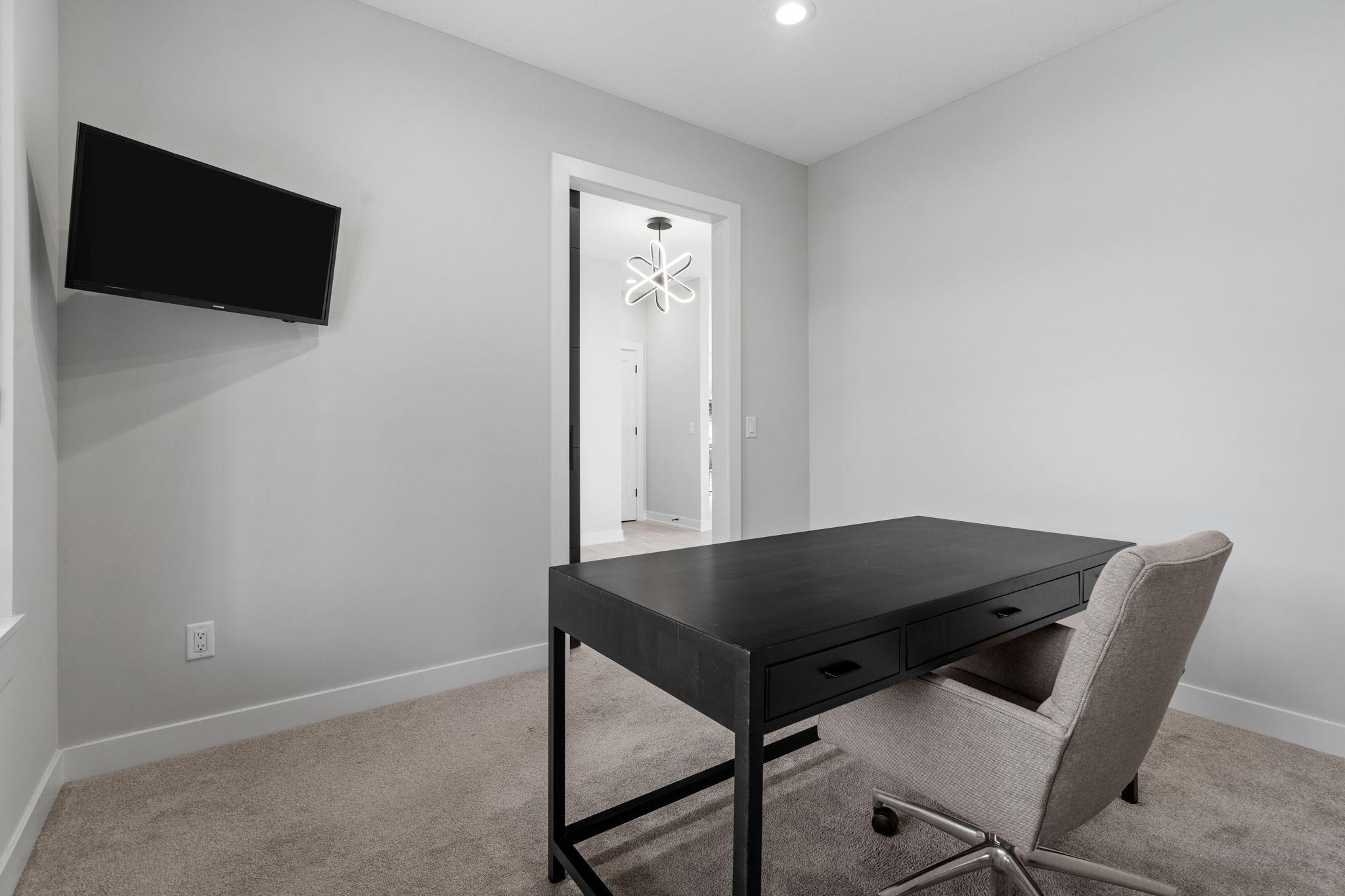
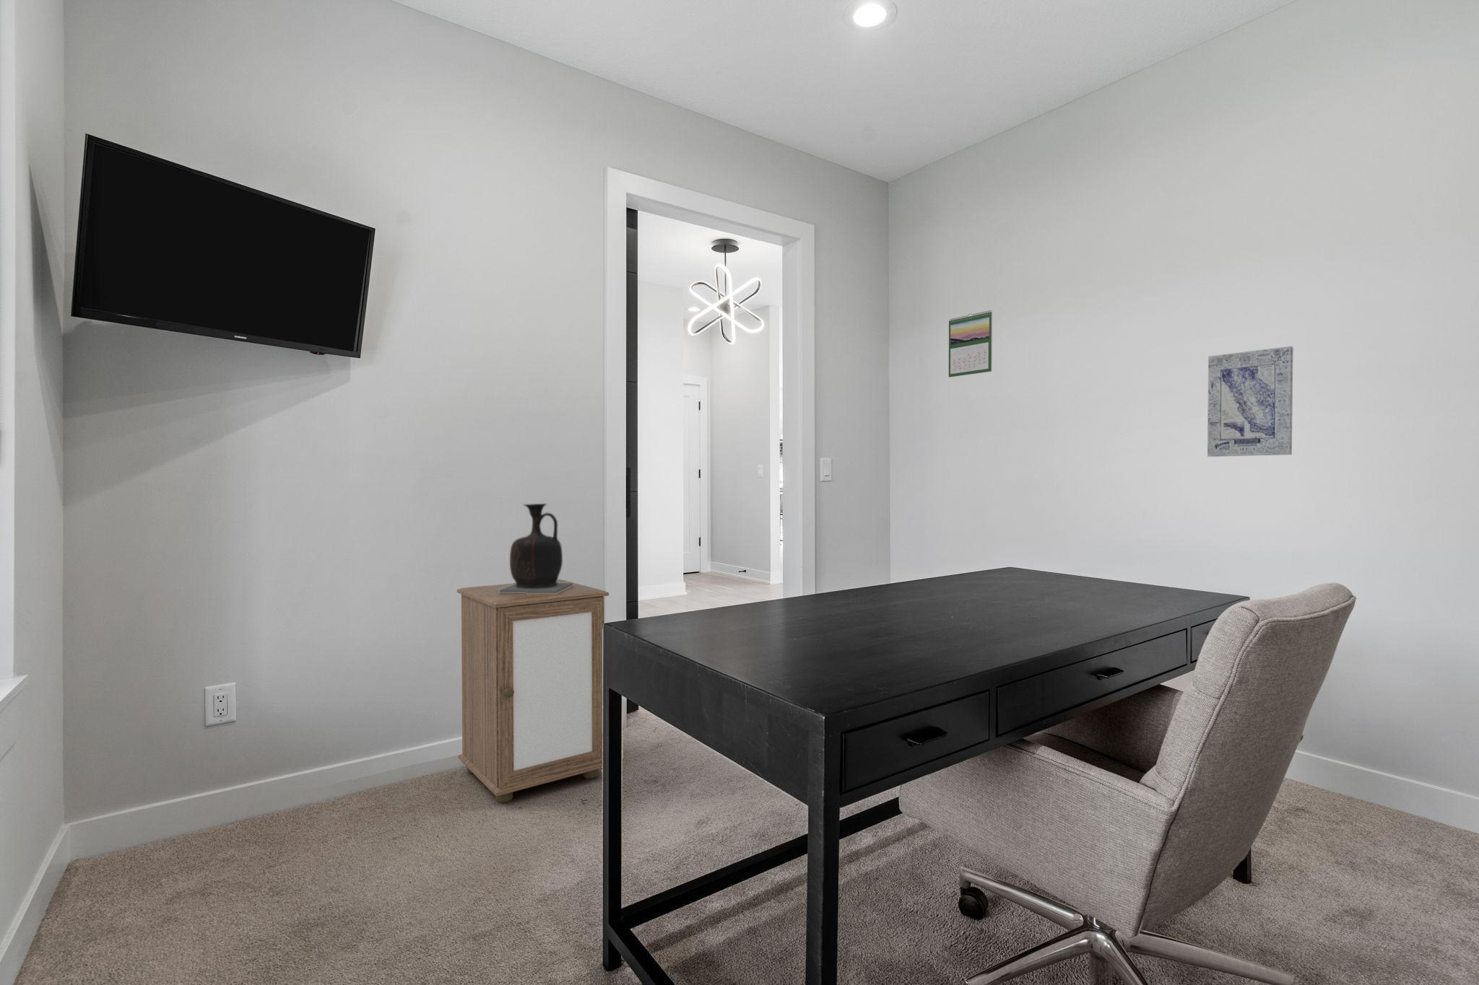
+ calendar (969, 343)
+ wall art (1248, 403)
+ vase (537, 545)
+ cabinet (533, 682)
